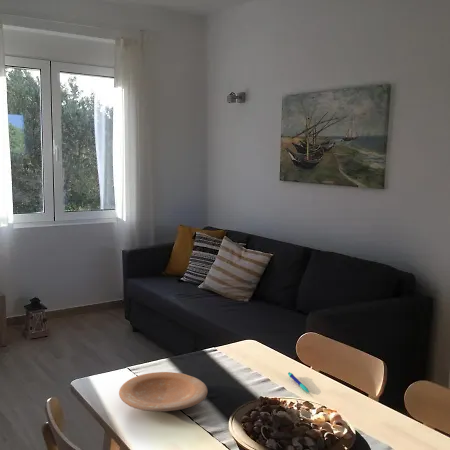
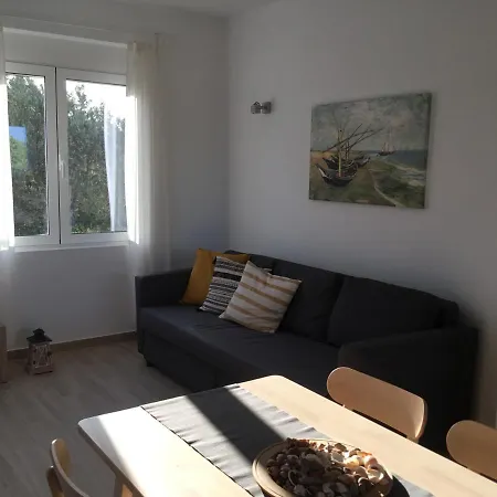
- plate (163, 395)
- pen (298, 382)
